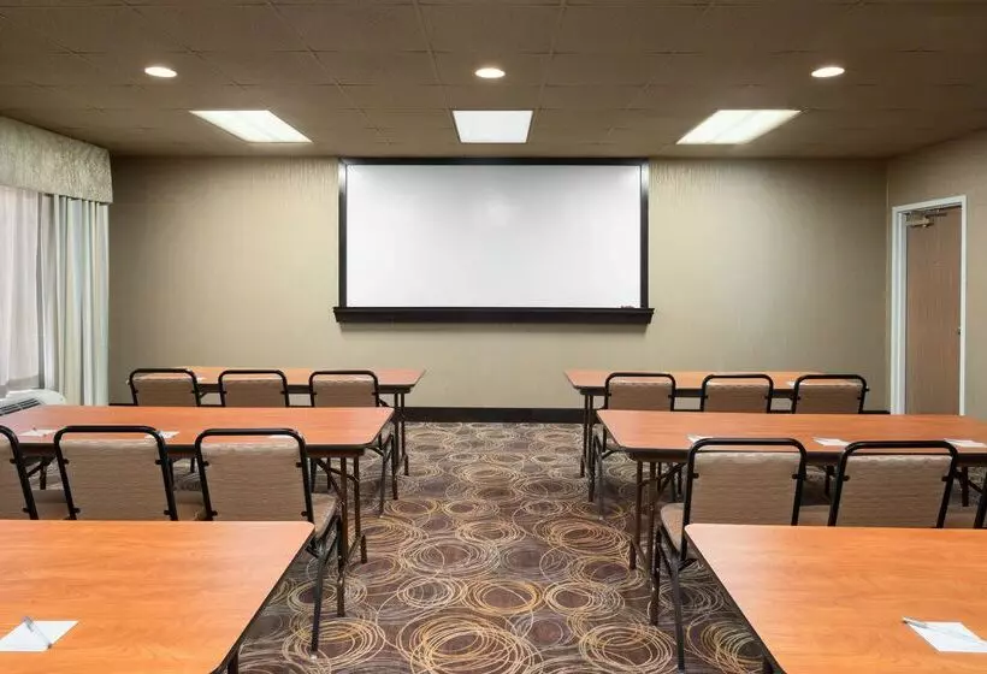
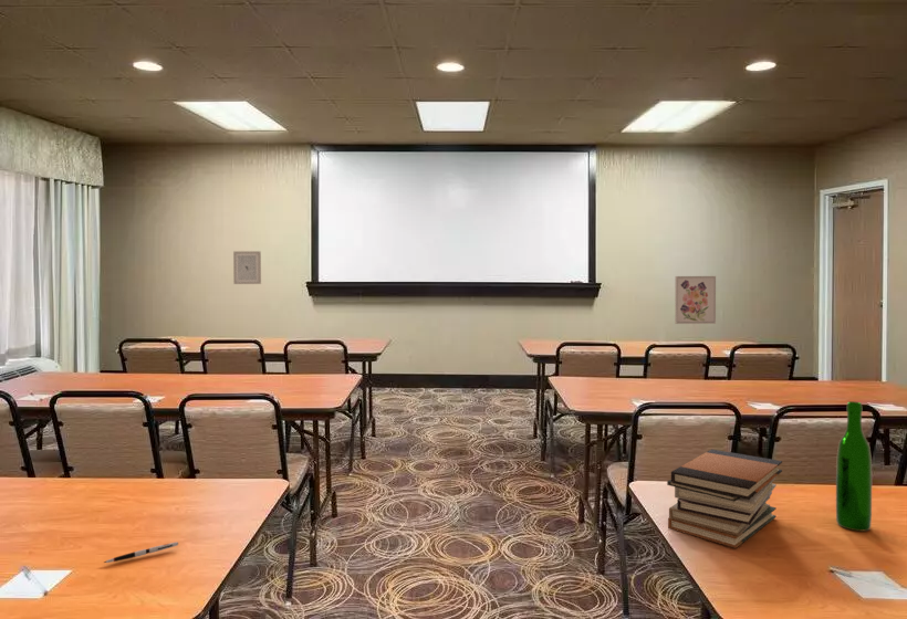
+ wall art (247, 267)
+ pen (142, 553)
+ wine bottle (854, 464)
+ book stack (726, 493)
+ wall art (695, 300)
